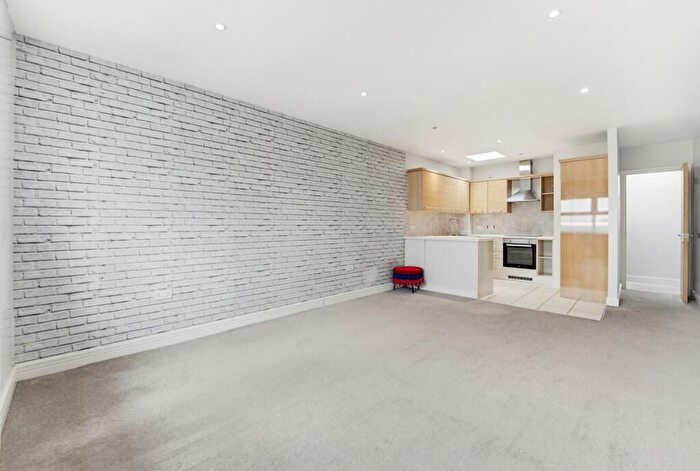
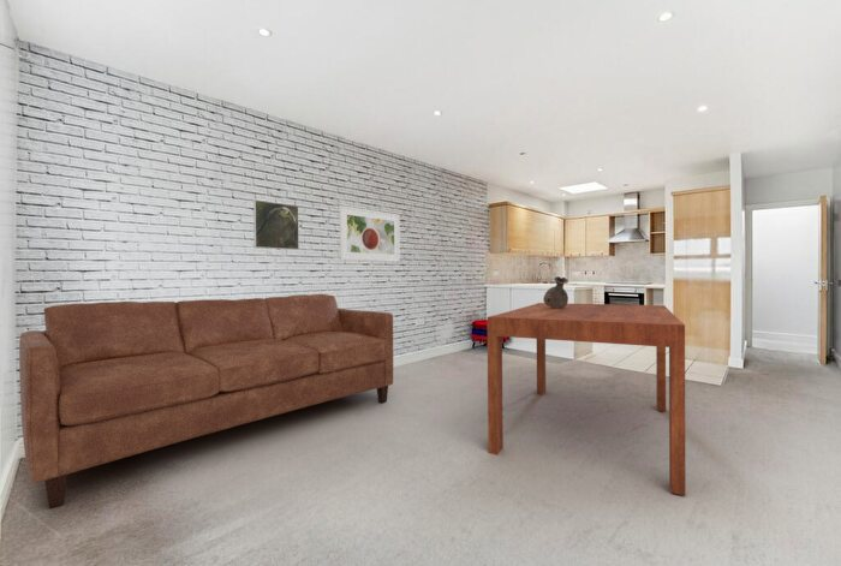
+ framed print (276, 226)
+ dining table (589, 341)
+ ceramic jug (555, 292)
+ sofa (243, 362)
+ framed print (371, 236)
